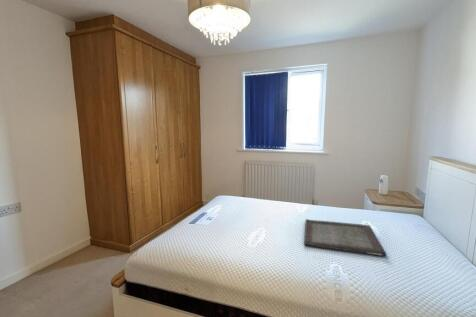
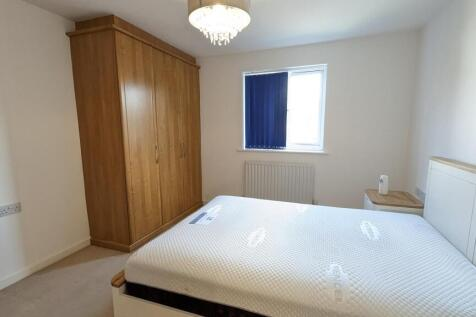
- serving tray (339, 234)
